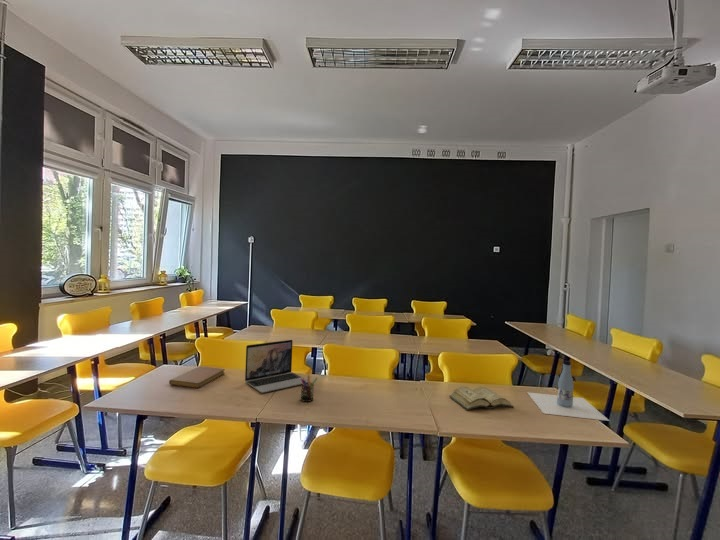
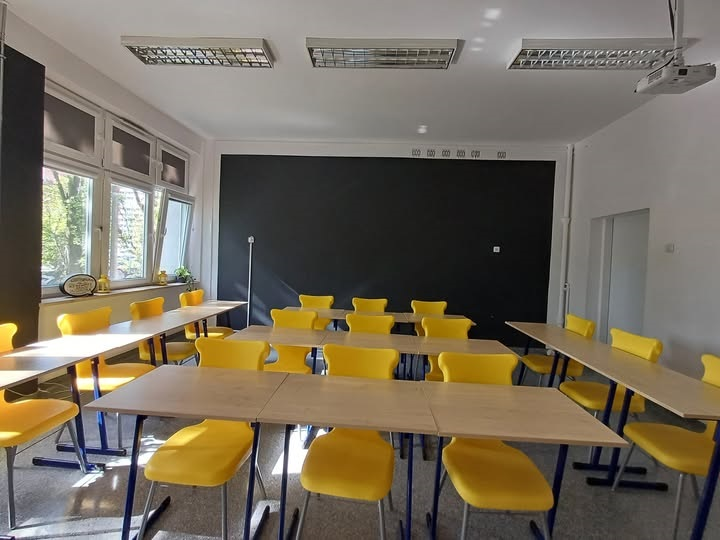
- laptop (278, 364)
- notebook (198, 376)
- pen holder (309, 386)
- diary (480, 396)
- bottle (565, 383)
